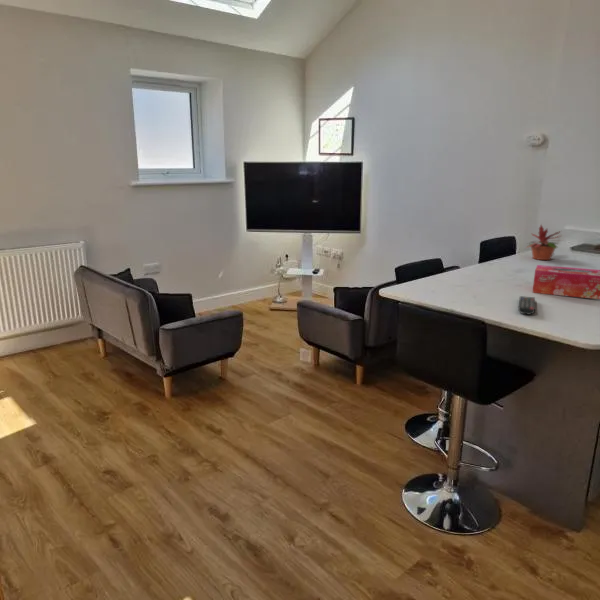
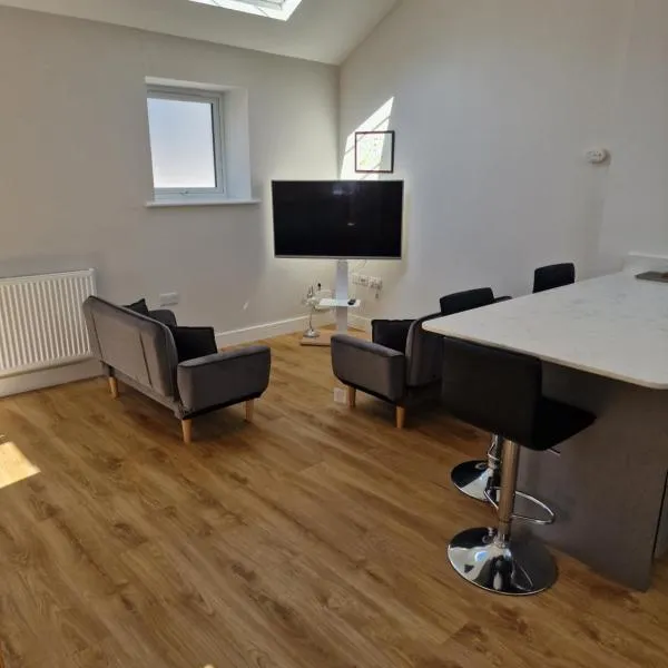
- tissue box (571, 281)
- remote control (526, 304)
- potted plant (543, 241)
